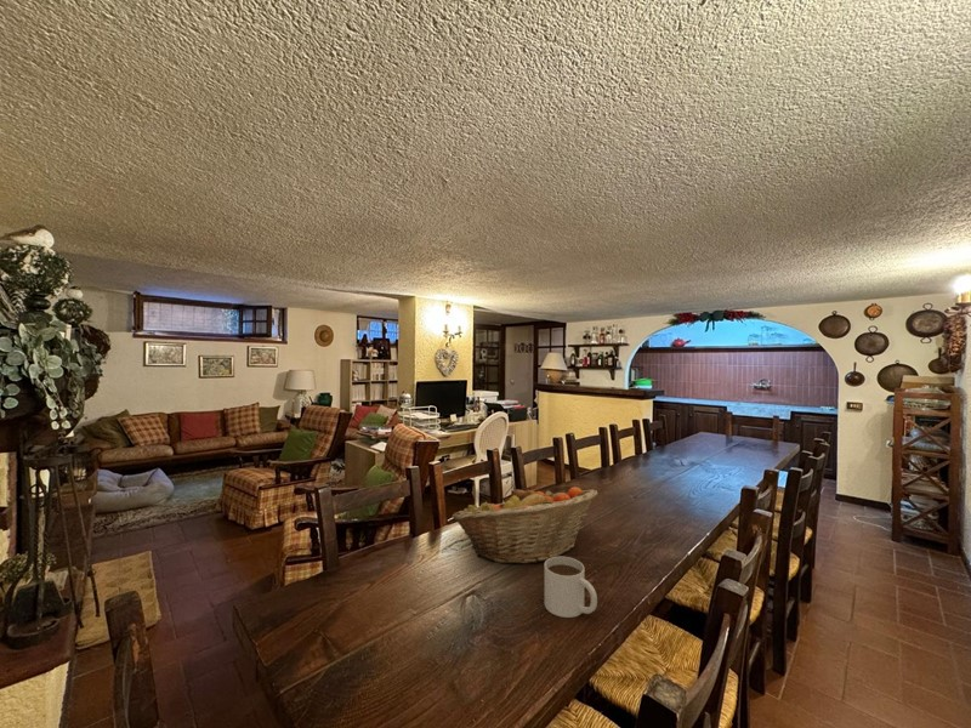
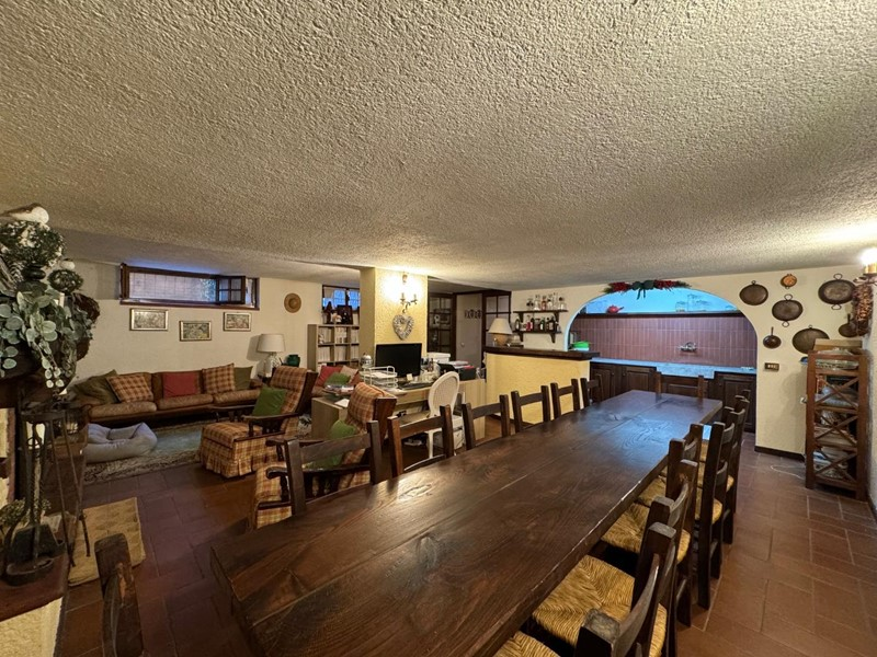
- mug (570, 588)
- fruit basket (526, 514)
